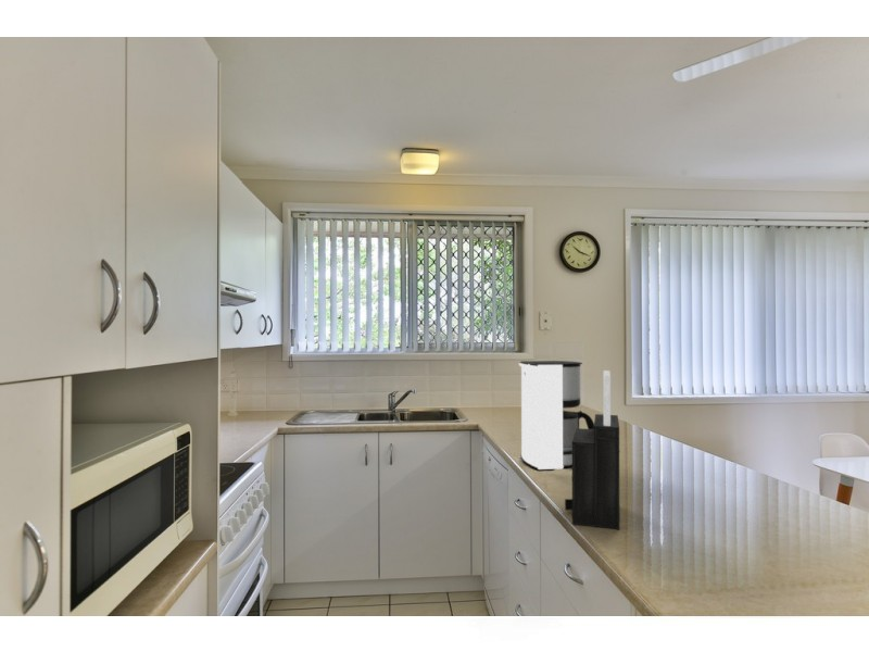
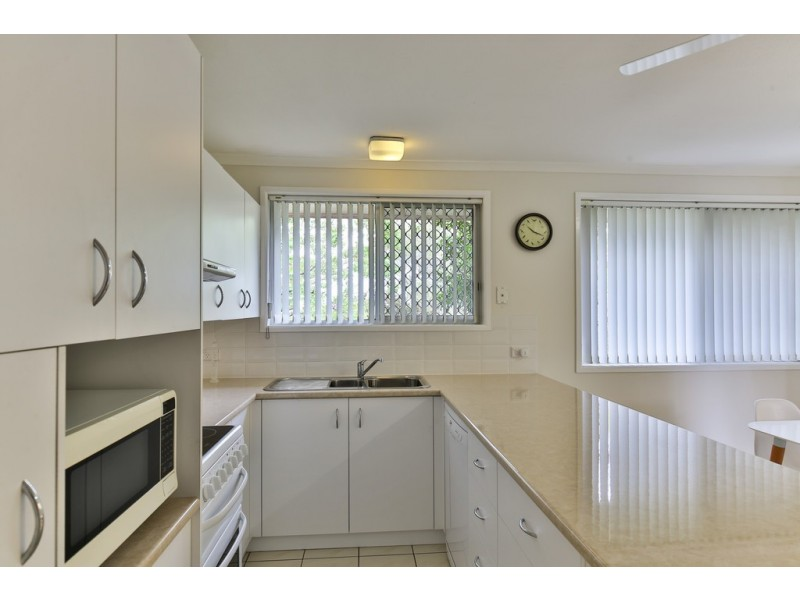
- knife block (591, 442)
- coffee maker (558, 412)
